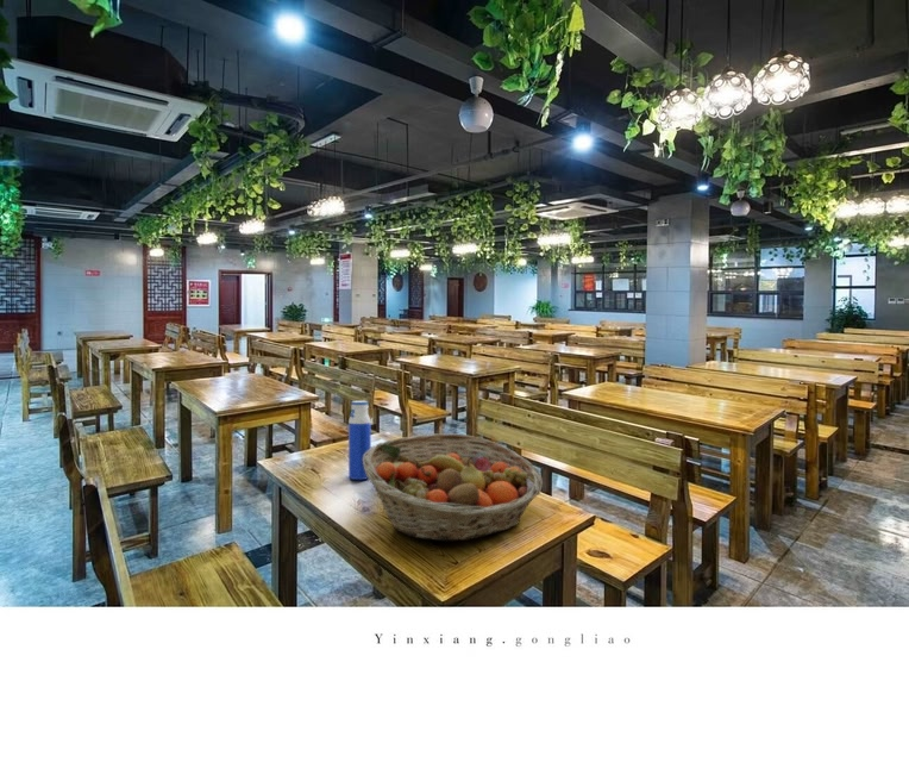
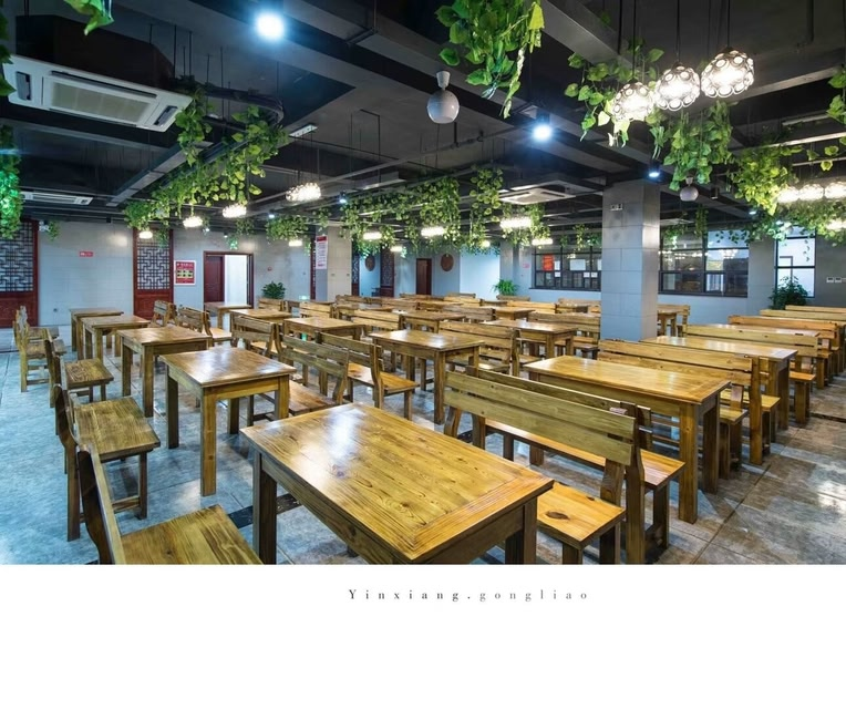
- water bottle (359, 439)
- fruit basket (453, 481)
